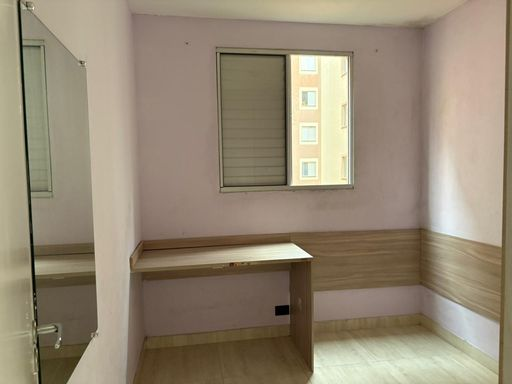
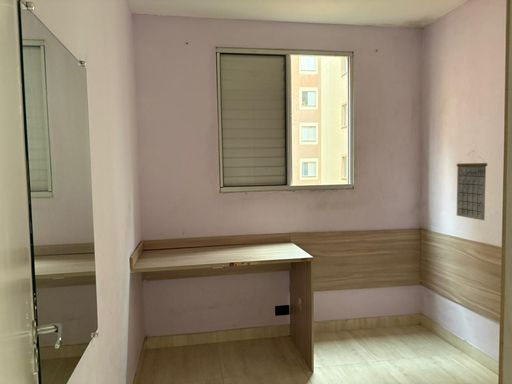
+ calendar (470, 184)
